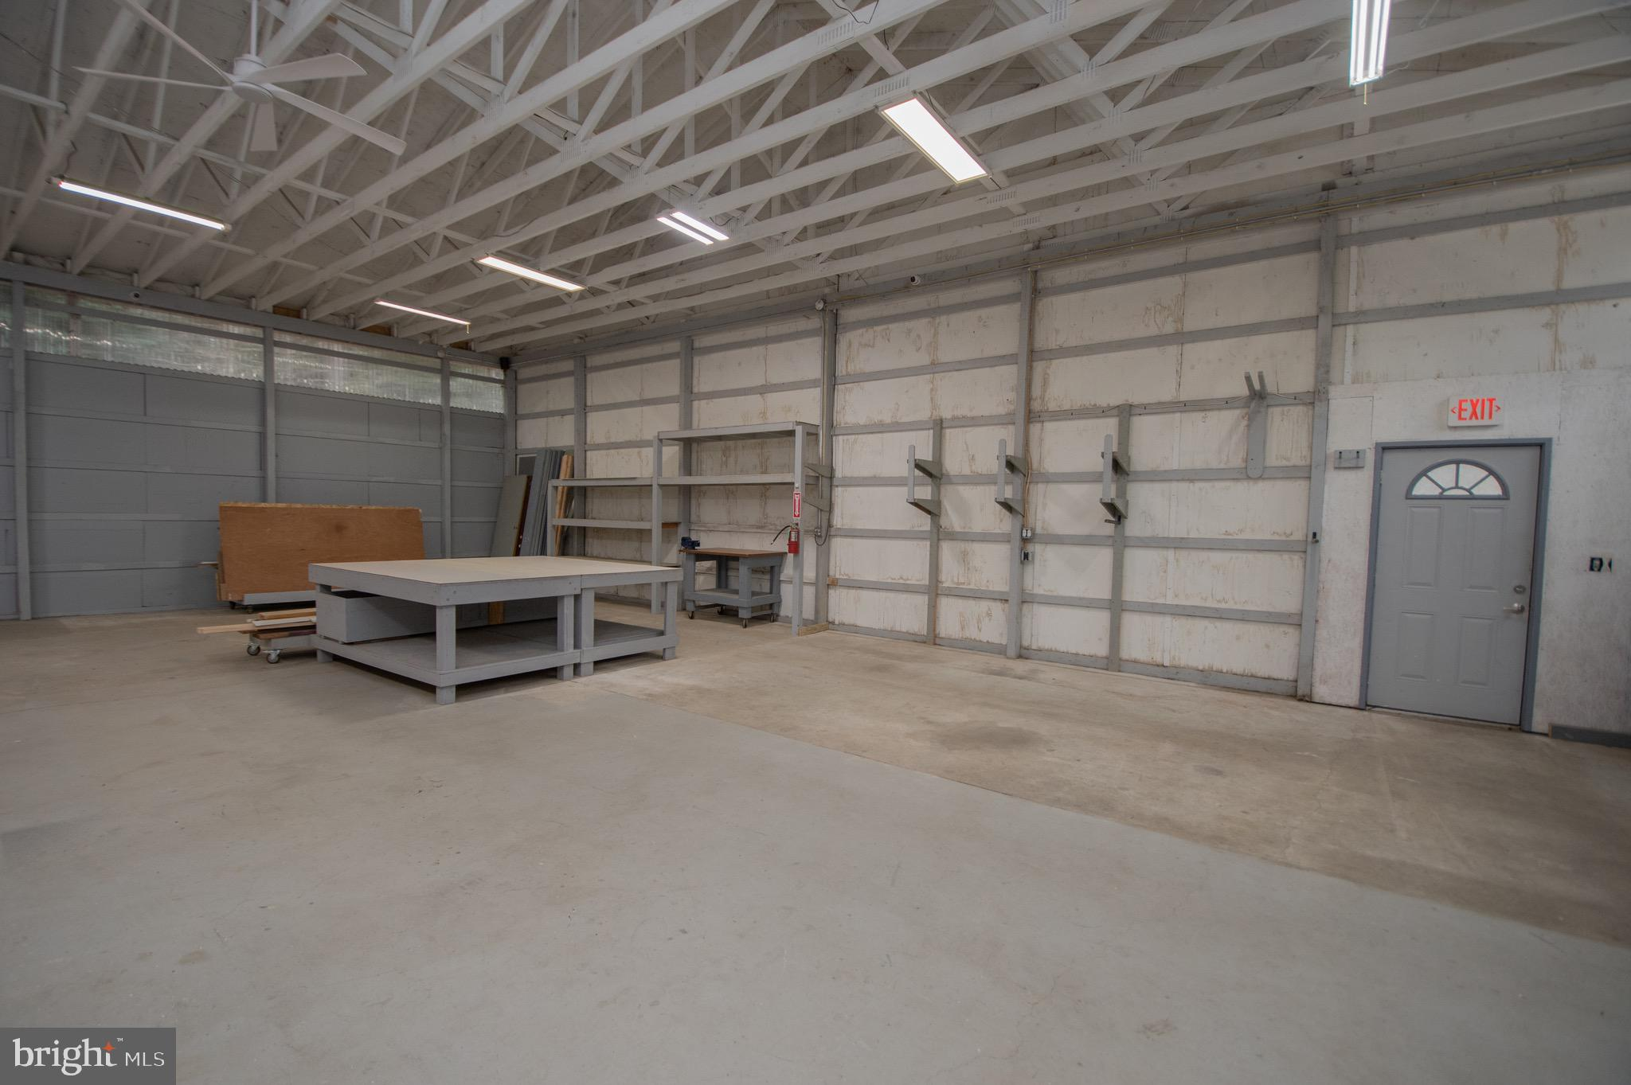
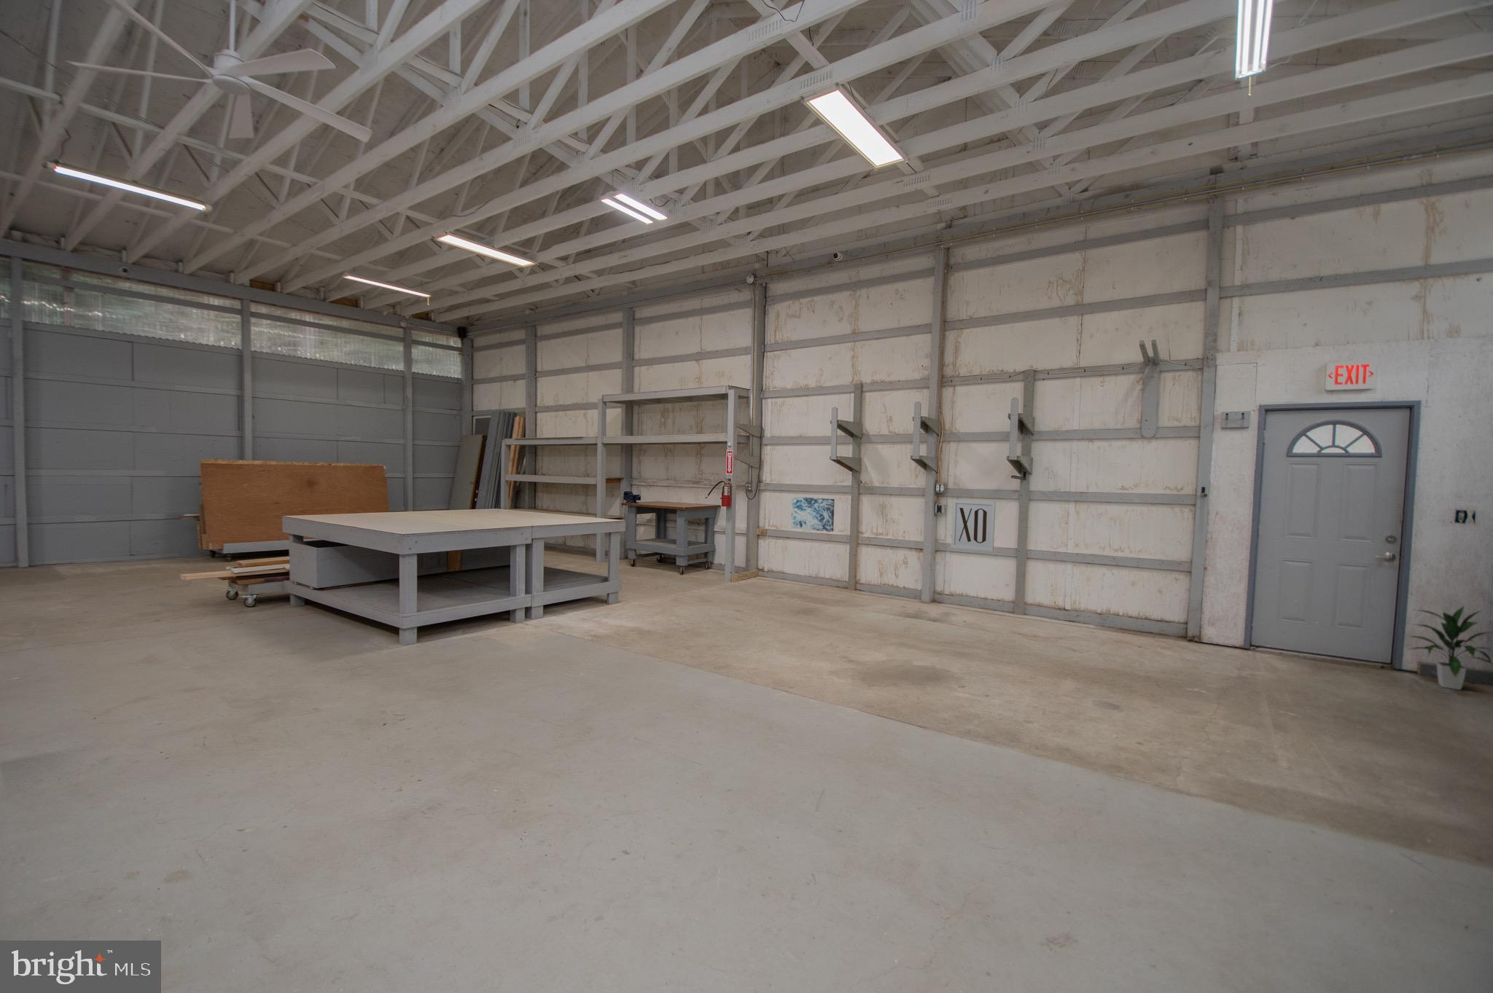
+ wall art (972, 525)
+ indoor plant (1451, 645)
+ wall art (812, 513)
